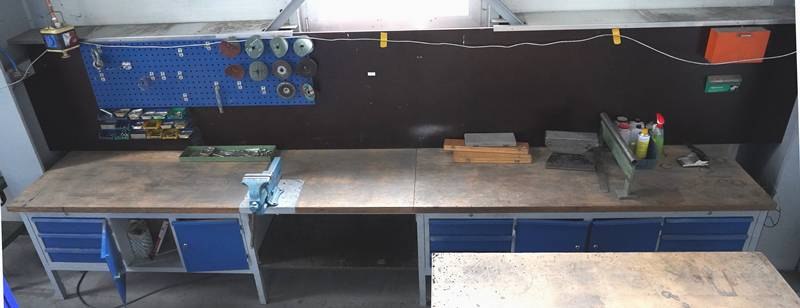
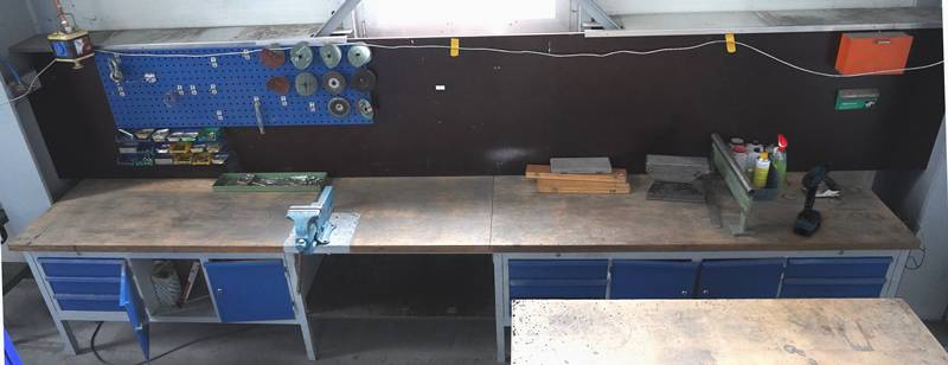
+ power drill (814, 197)
